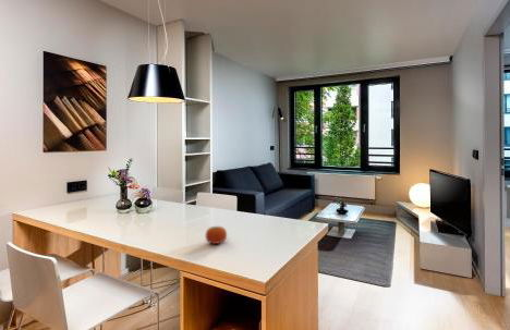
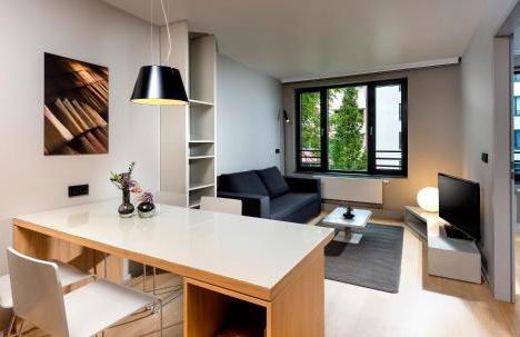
- fruit (216, 234)
